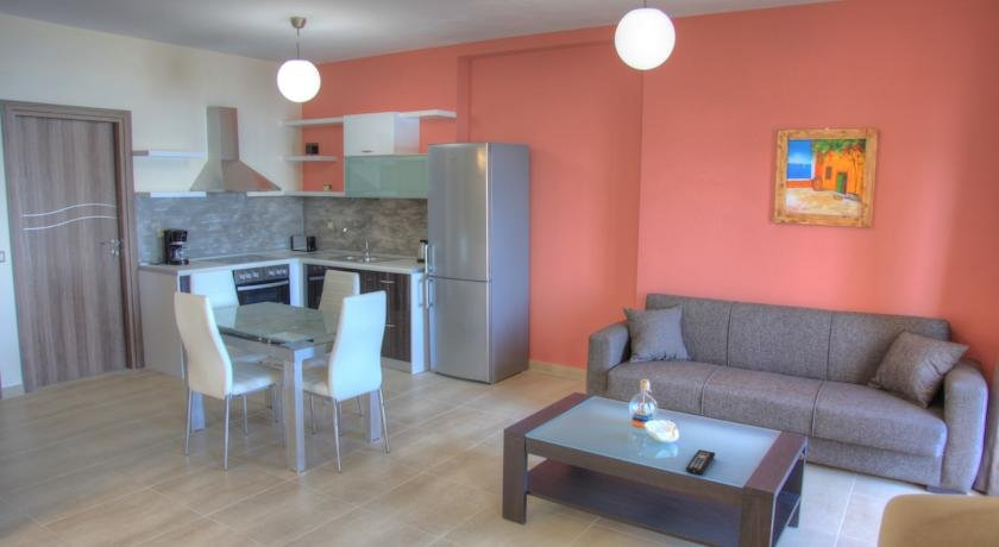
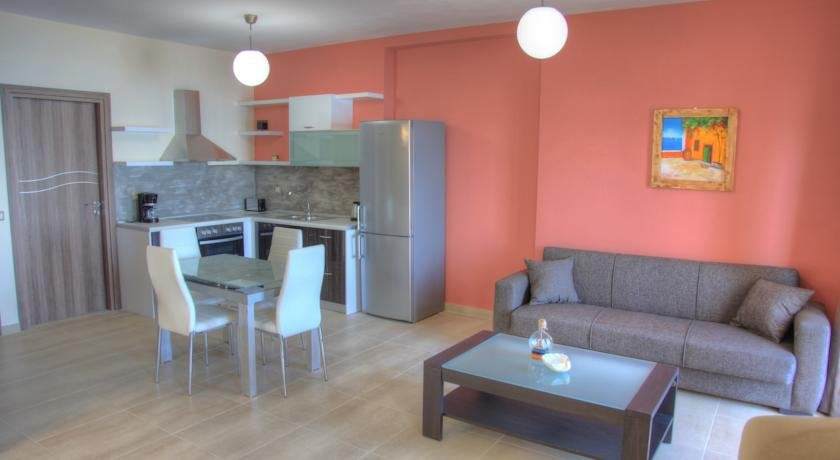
- remote control (700, 460)
